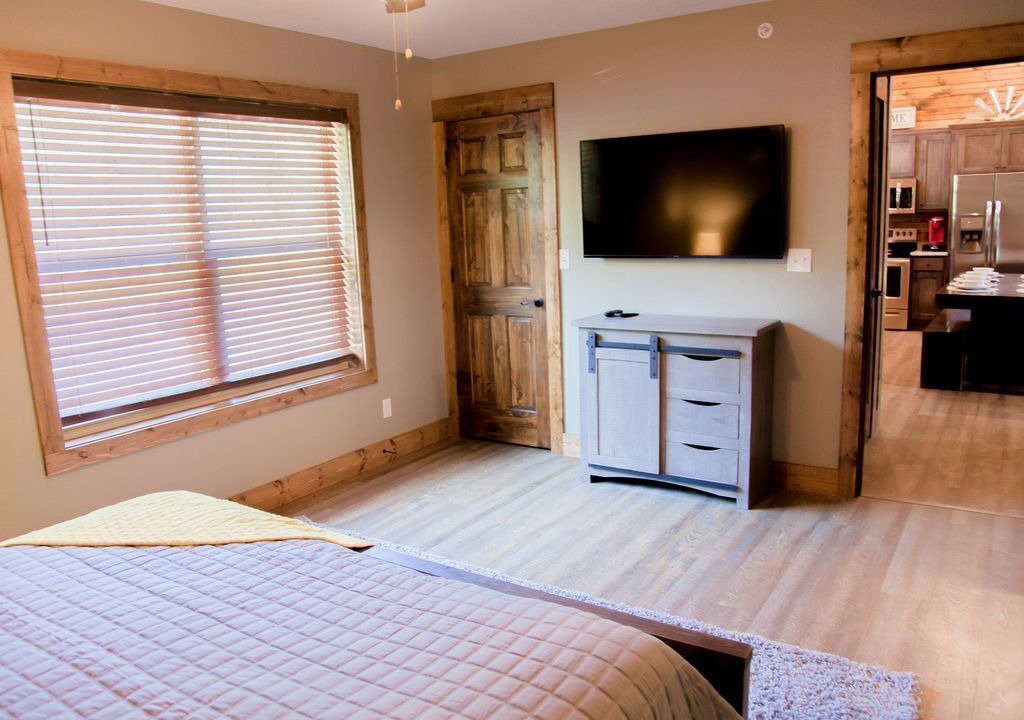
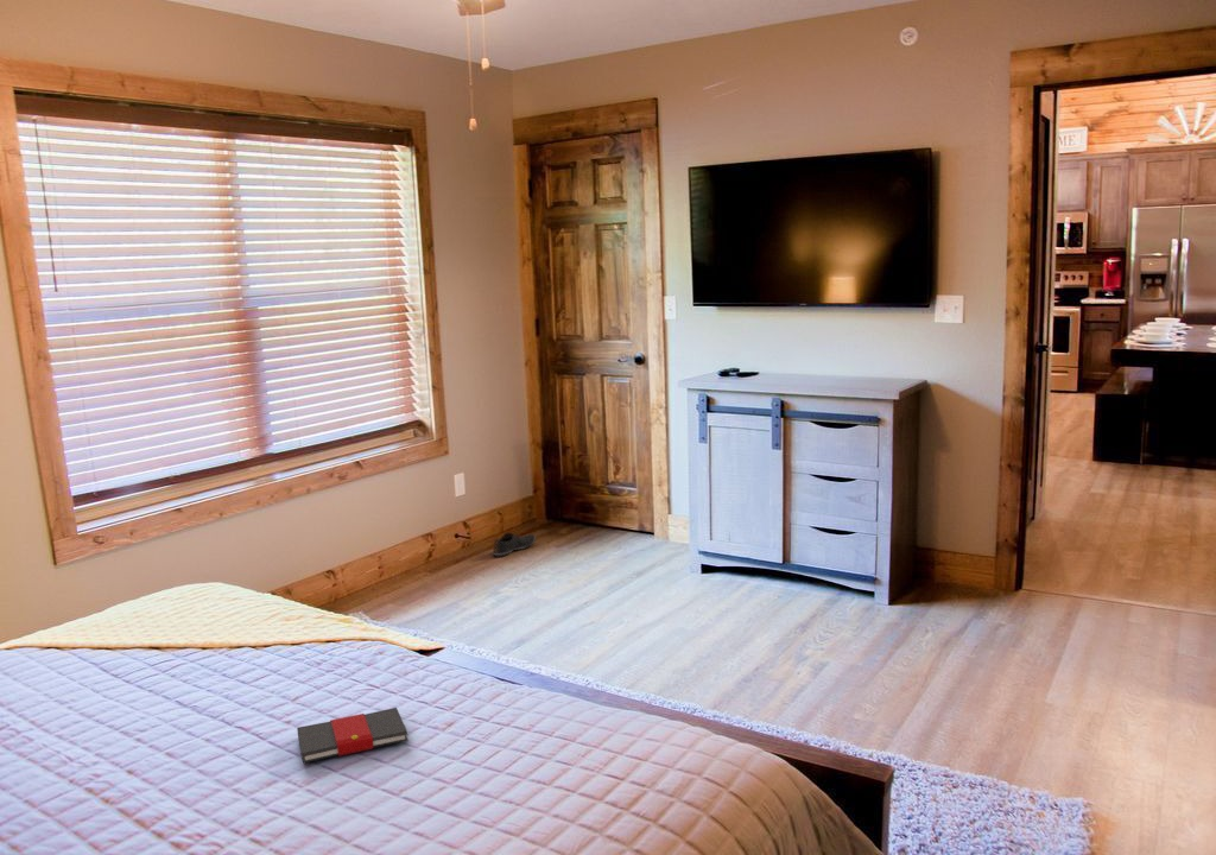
+ shoe (514, 540)
+ book (352, 733)
